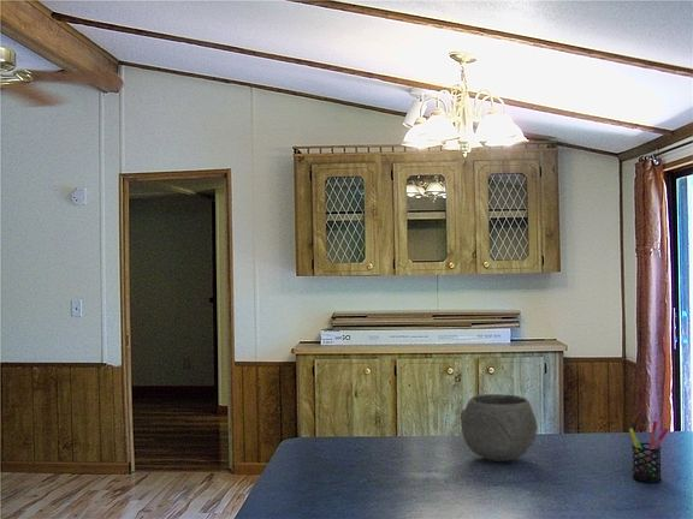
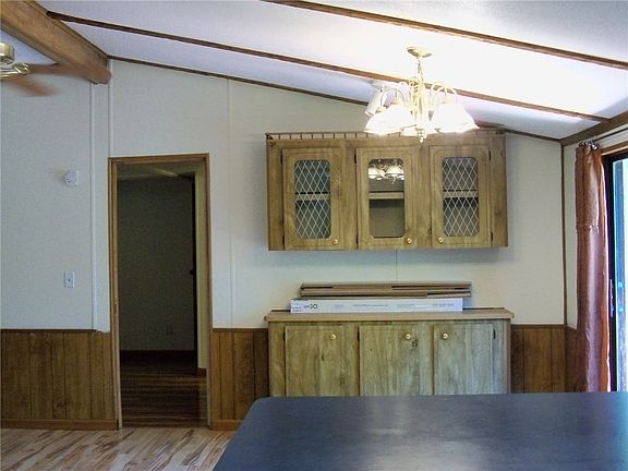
- bowl (498, 429)
- pen holder (644, 449)
